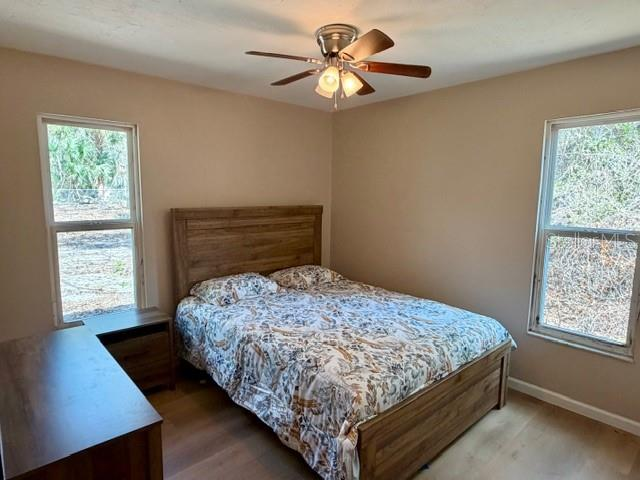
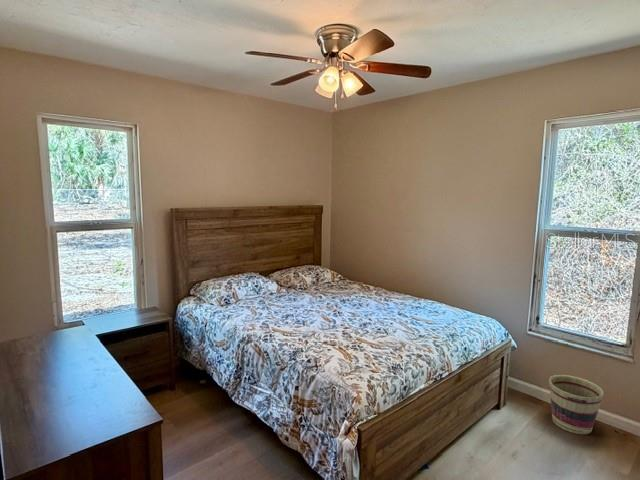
+ basket (573, 404)
